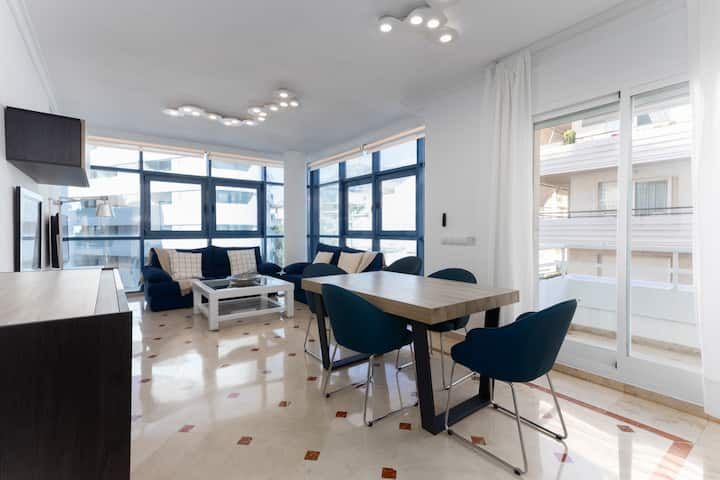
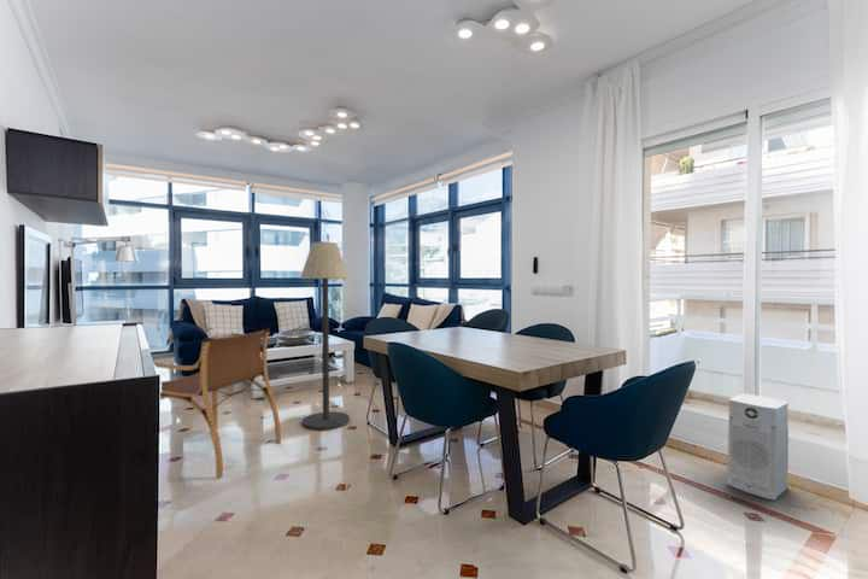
+ floor lamp (324, 332)
+ air purifier (757, 443)
+ armchair (213, 392)
